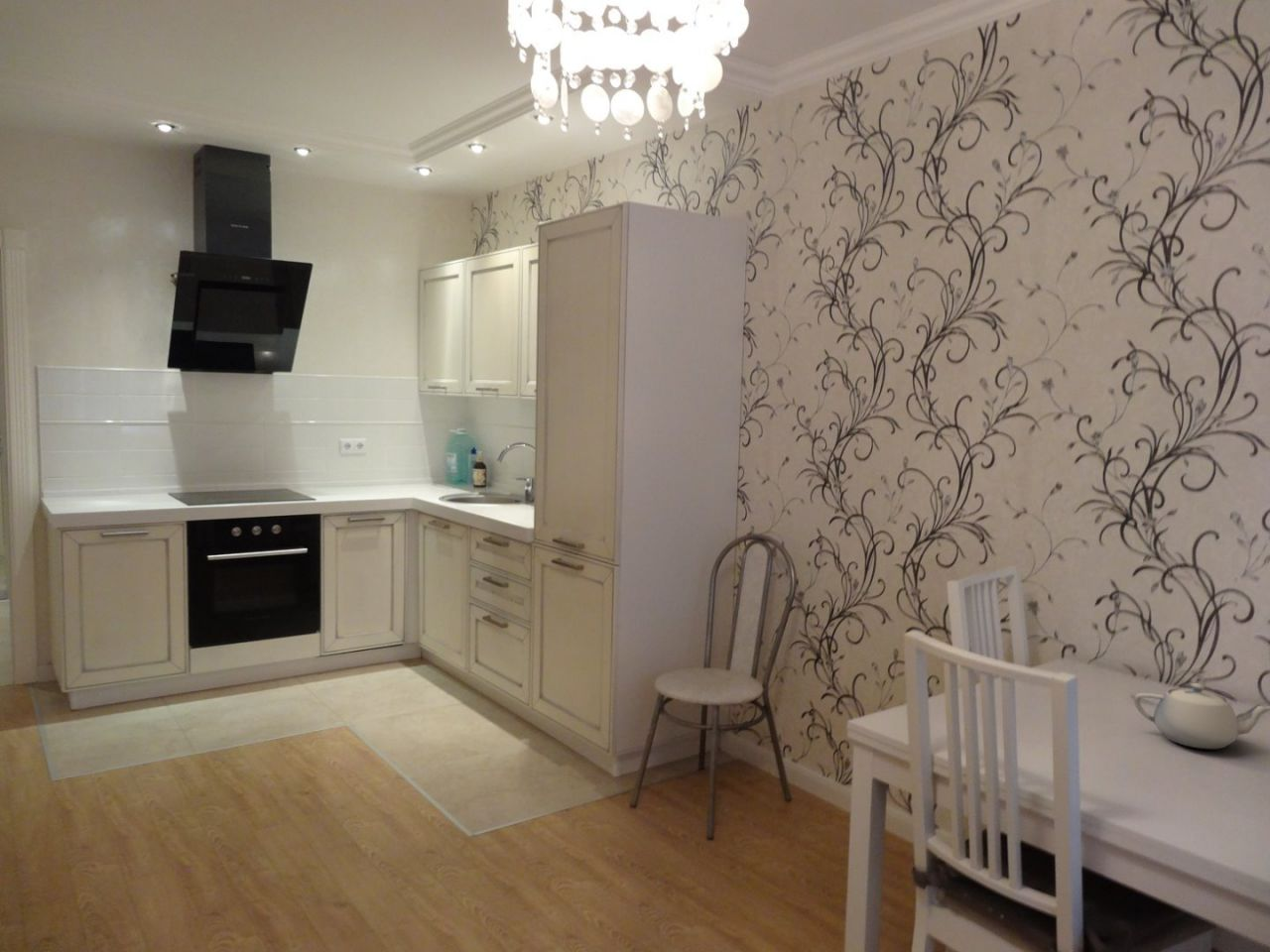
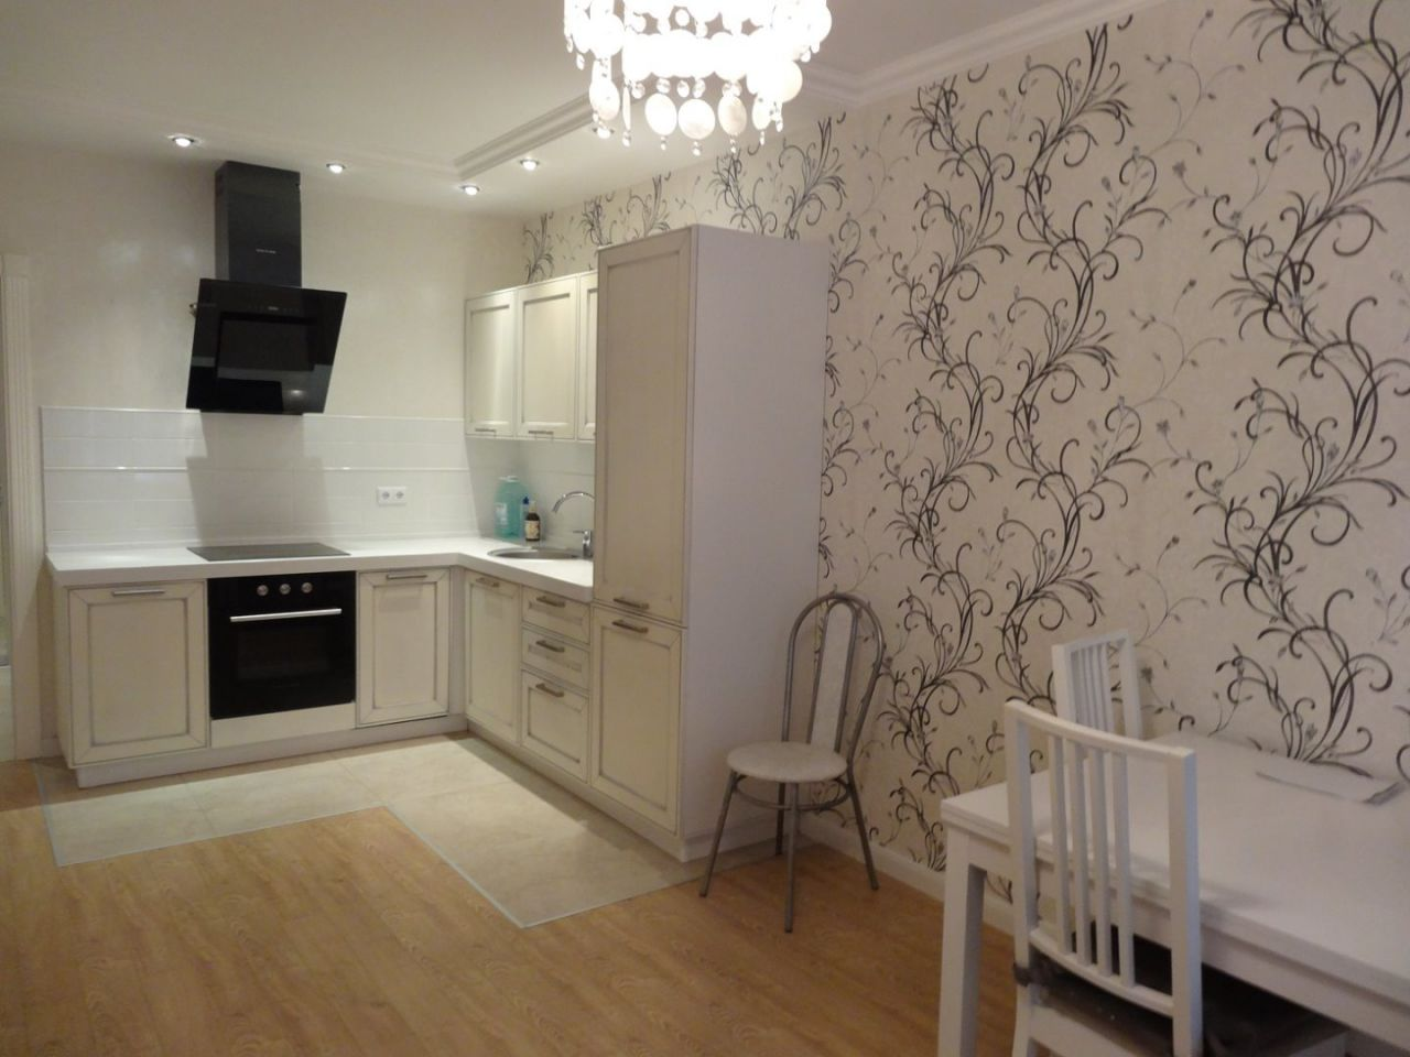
- teapot (1200, 712)
